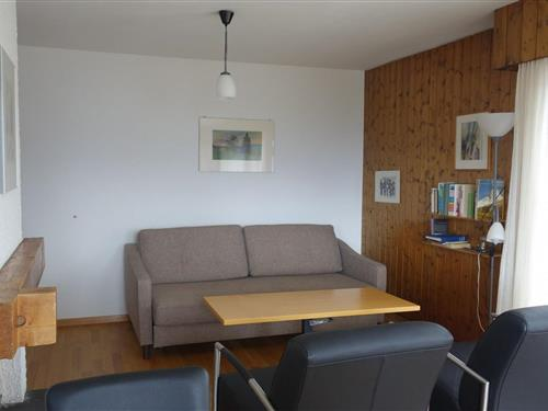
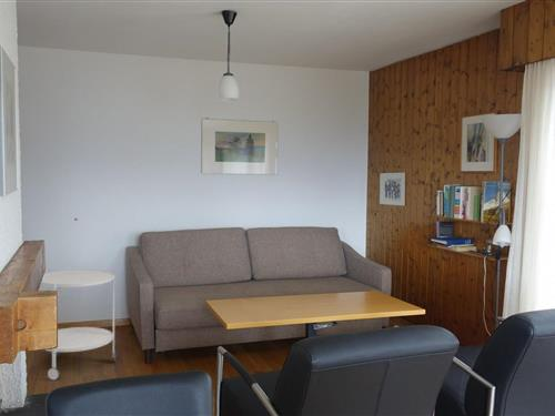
+ side table (75, 327)
